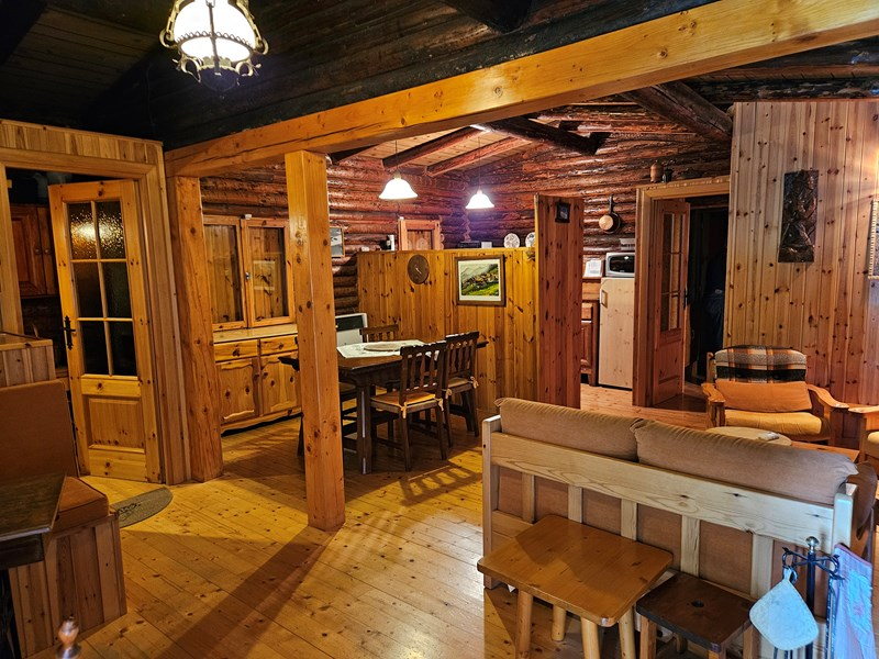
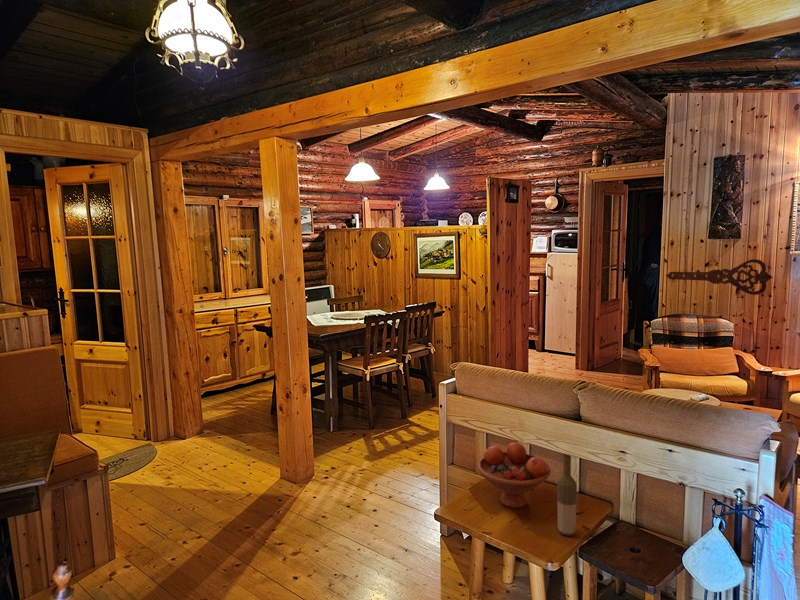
+ fruit bowl (513, 477)
+ decorative plate (715, 276)
+ bottle (566, 494)
